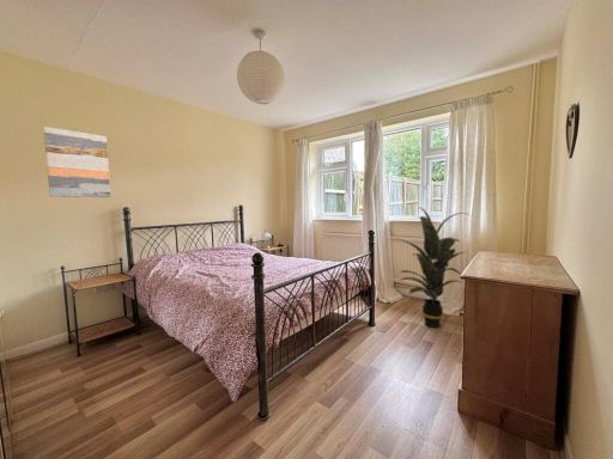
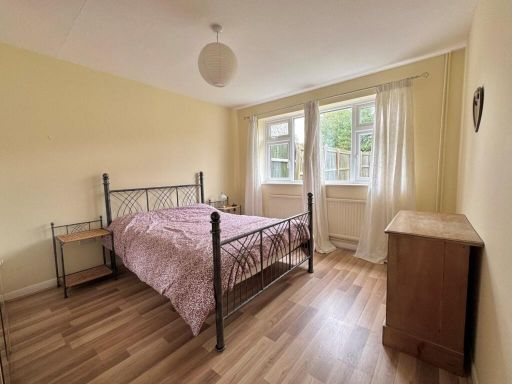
- indoor plant (429, 265)
- wall art (79, 164)
